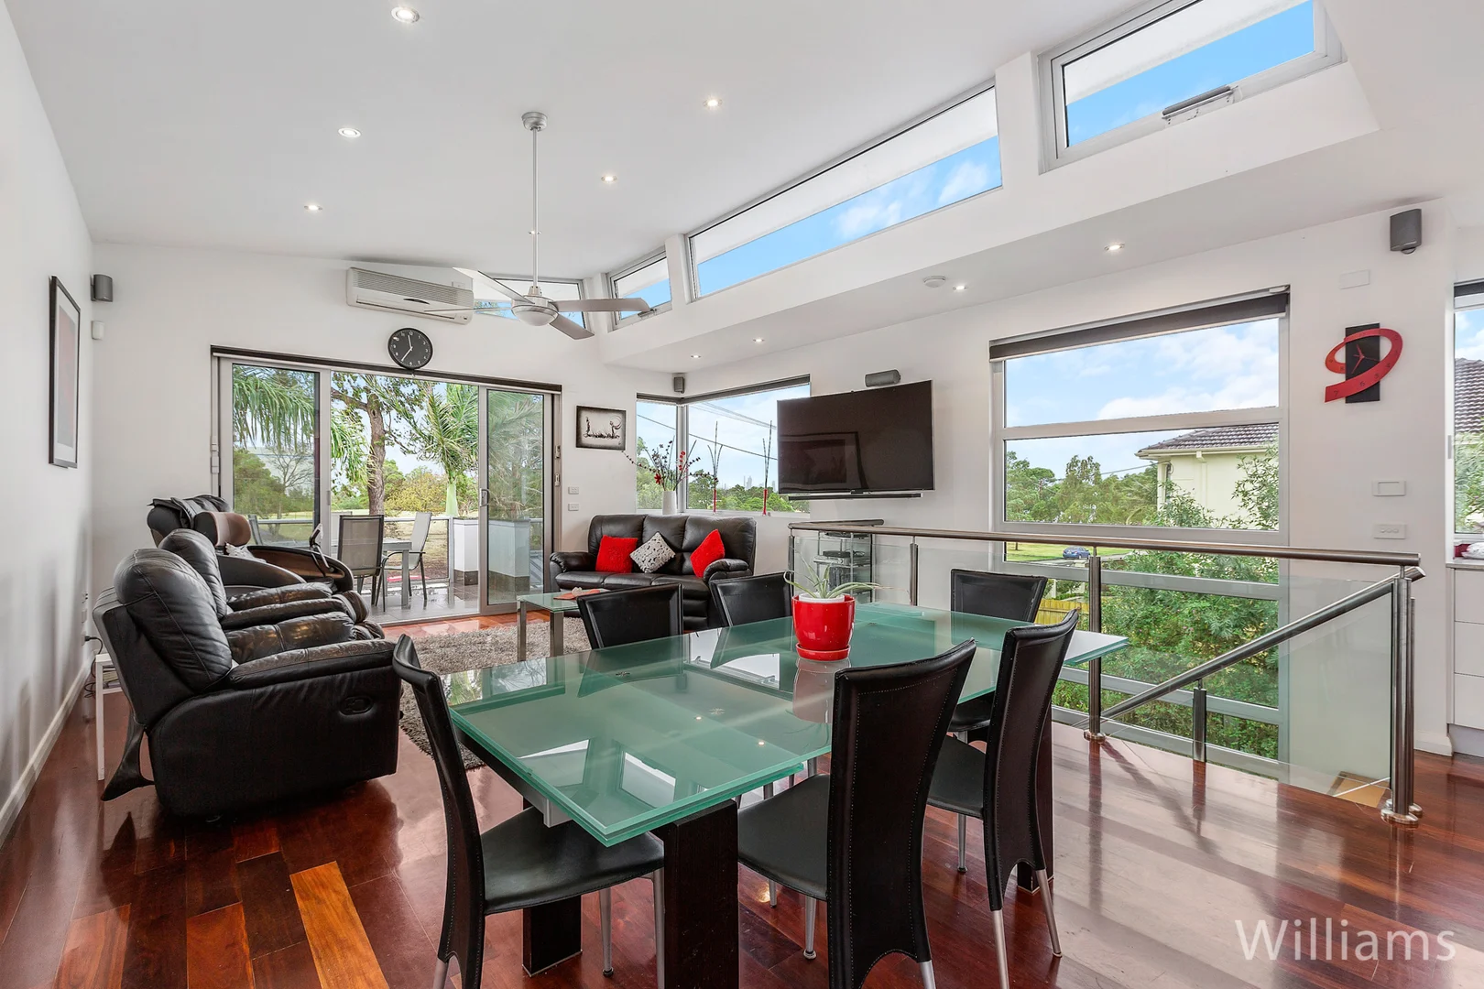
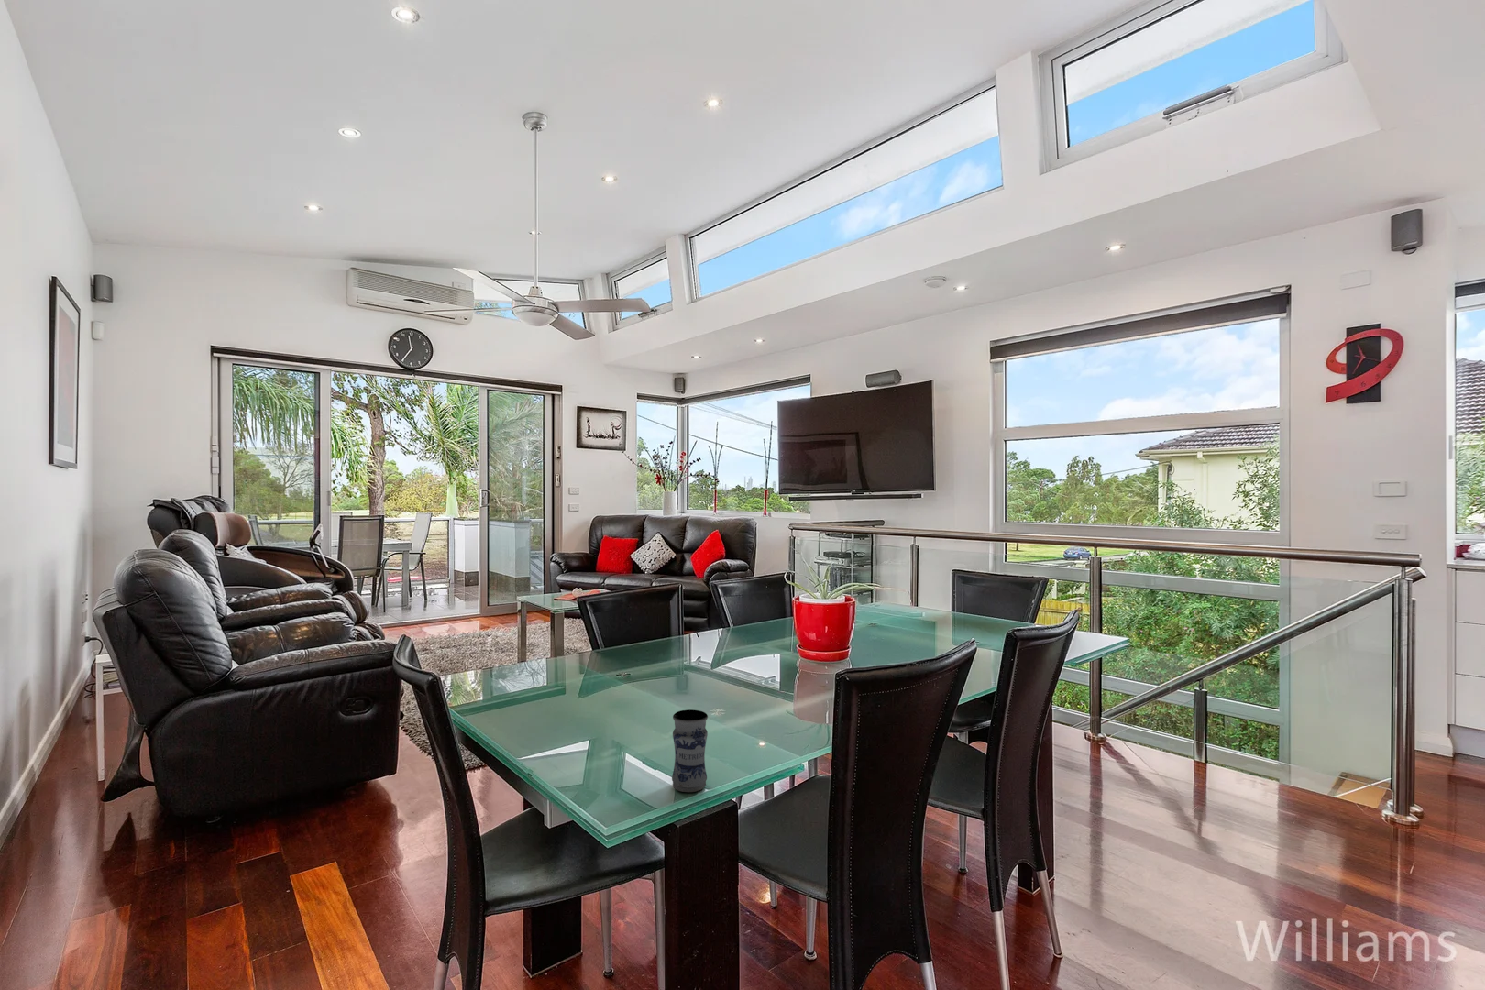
+ jar (689, 750)
